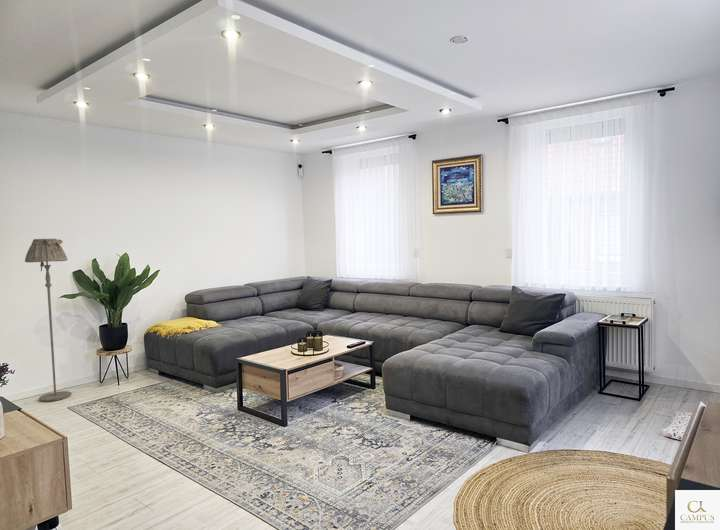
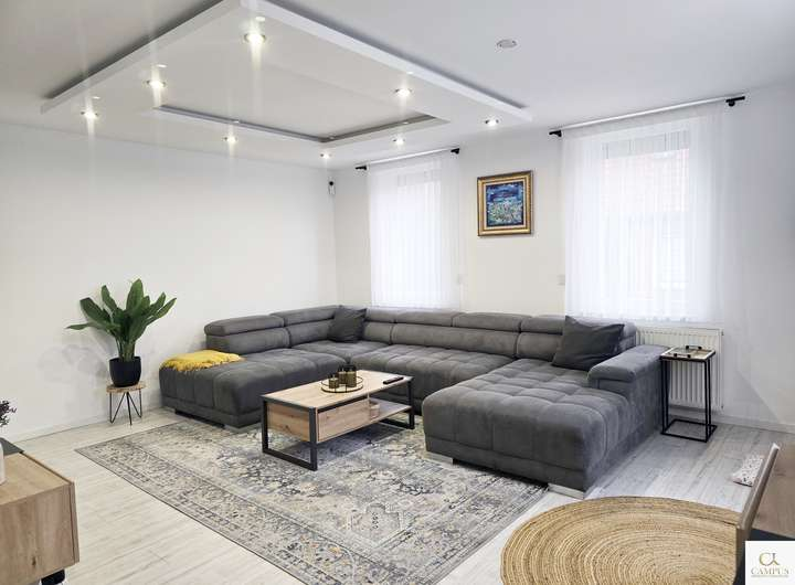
- floor lamp (50, 318)
